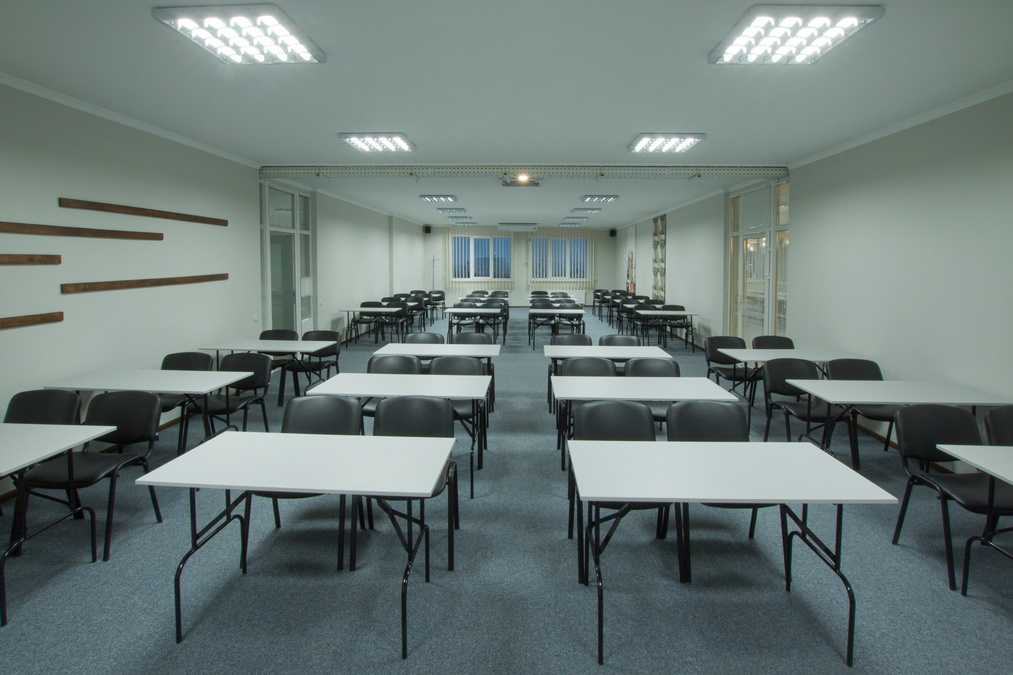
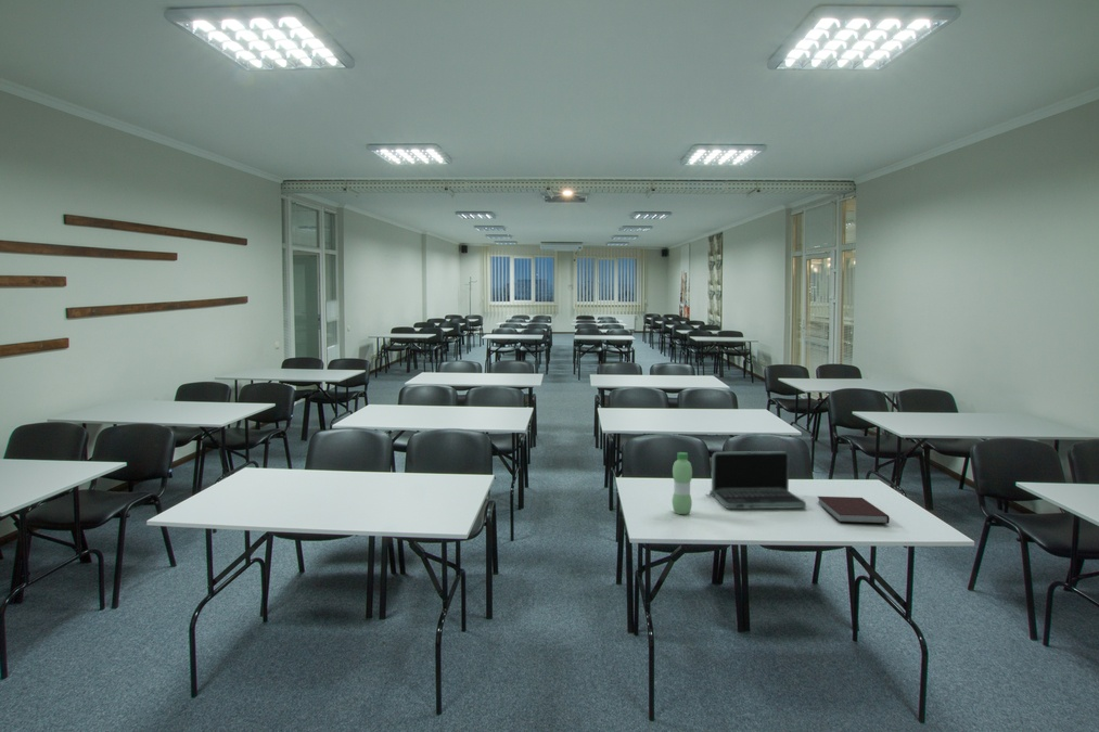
+ notebook (851, 509)
+ water bottle (681, 483)
+ laptop (753, 477)
